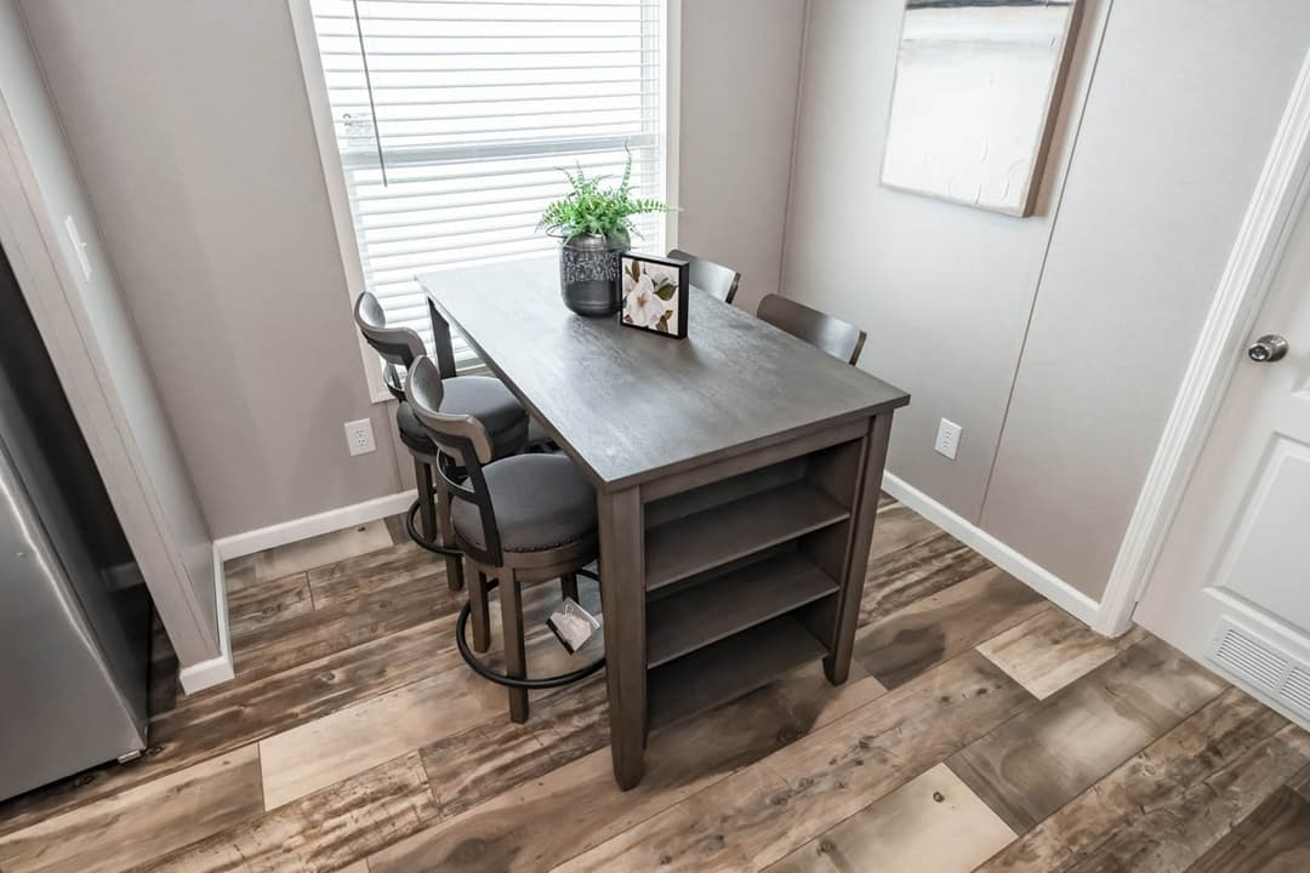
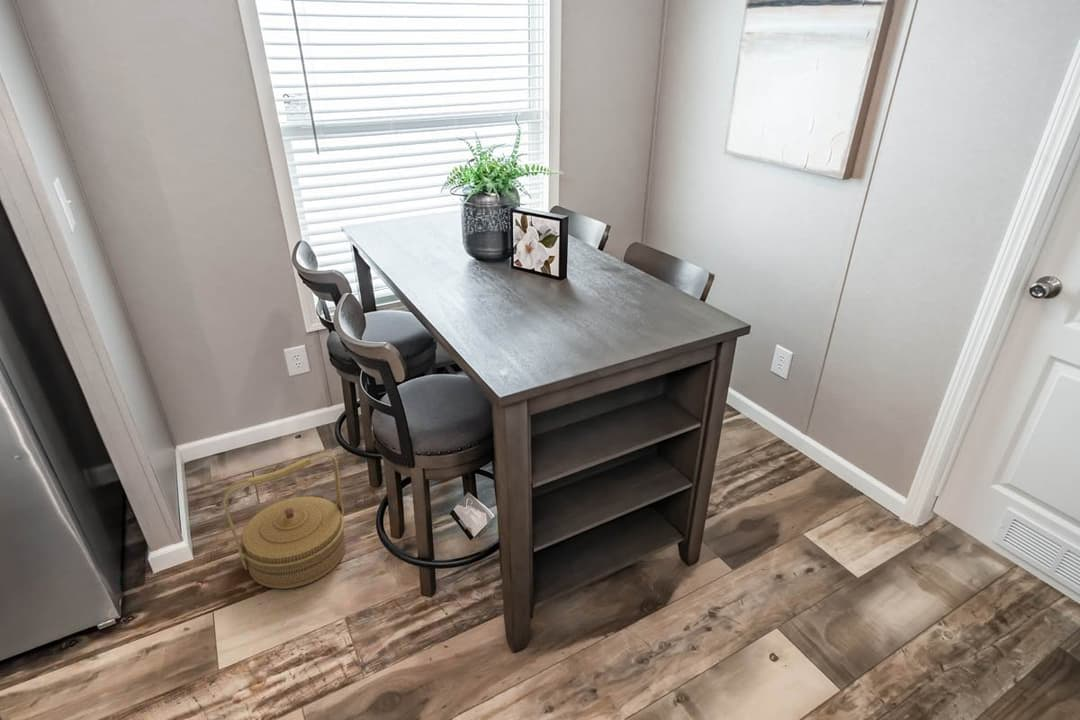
+ basket (289, 513)
